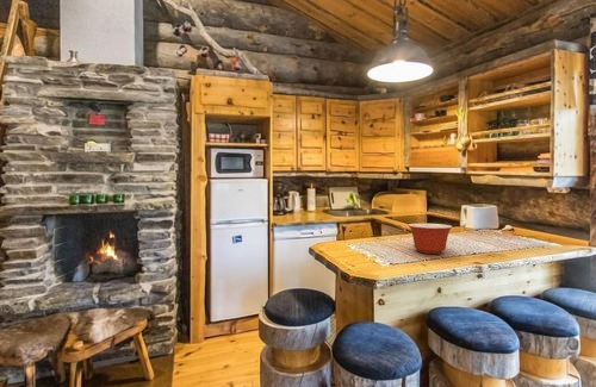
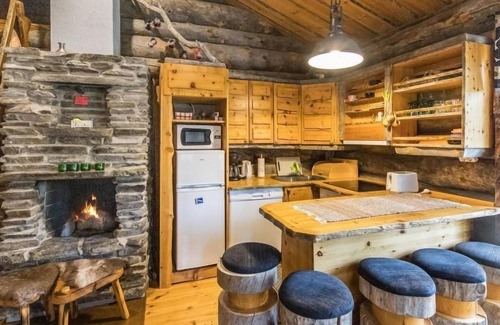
- mixing bowl (429, 238)
